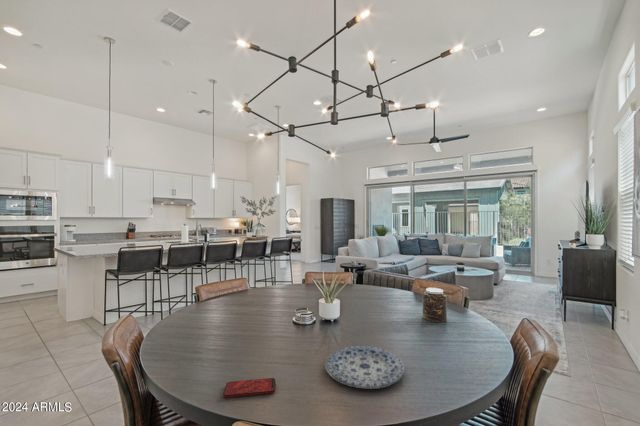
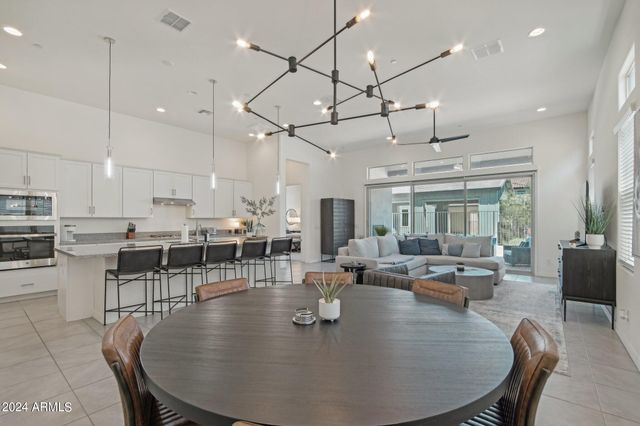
- plate (364, 365)
- jar (434, 304)
- smartphone (250, 387)
